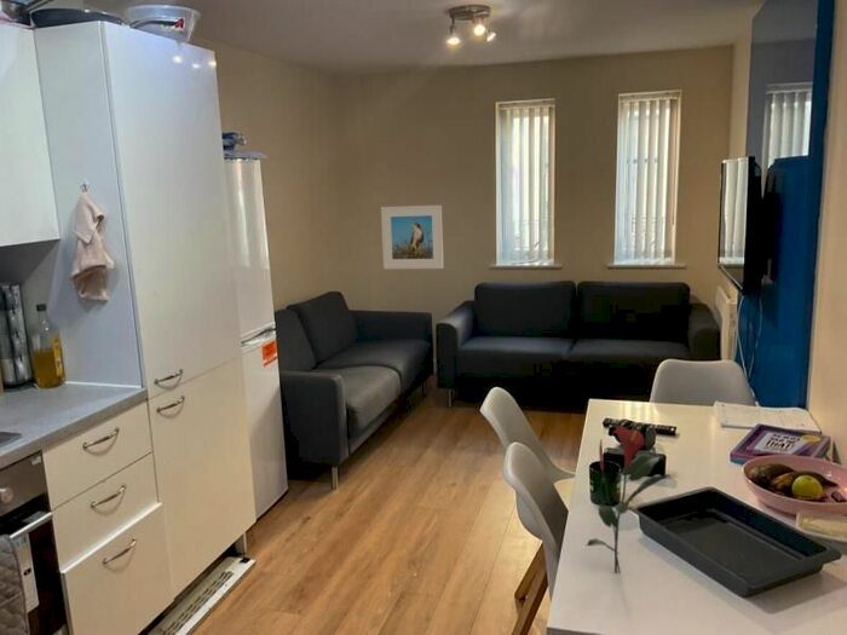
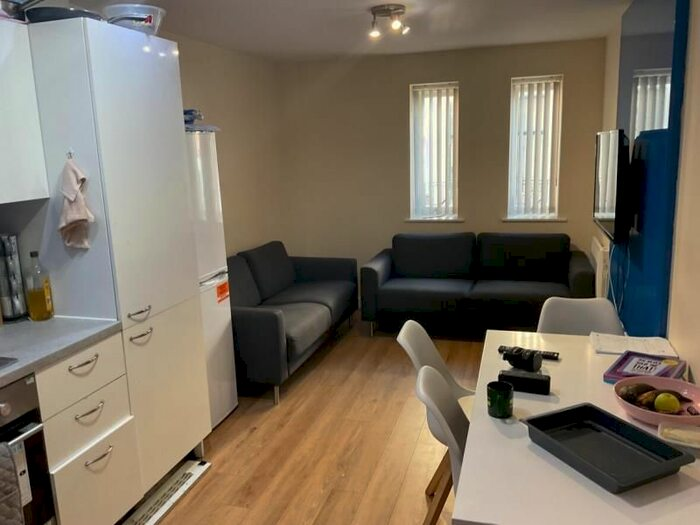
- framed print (411, 237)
- flower (626, 506)
